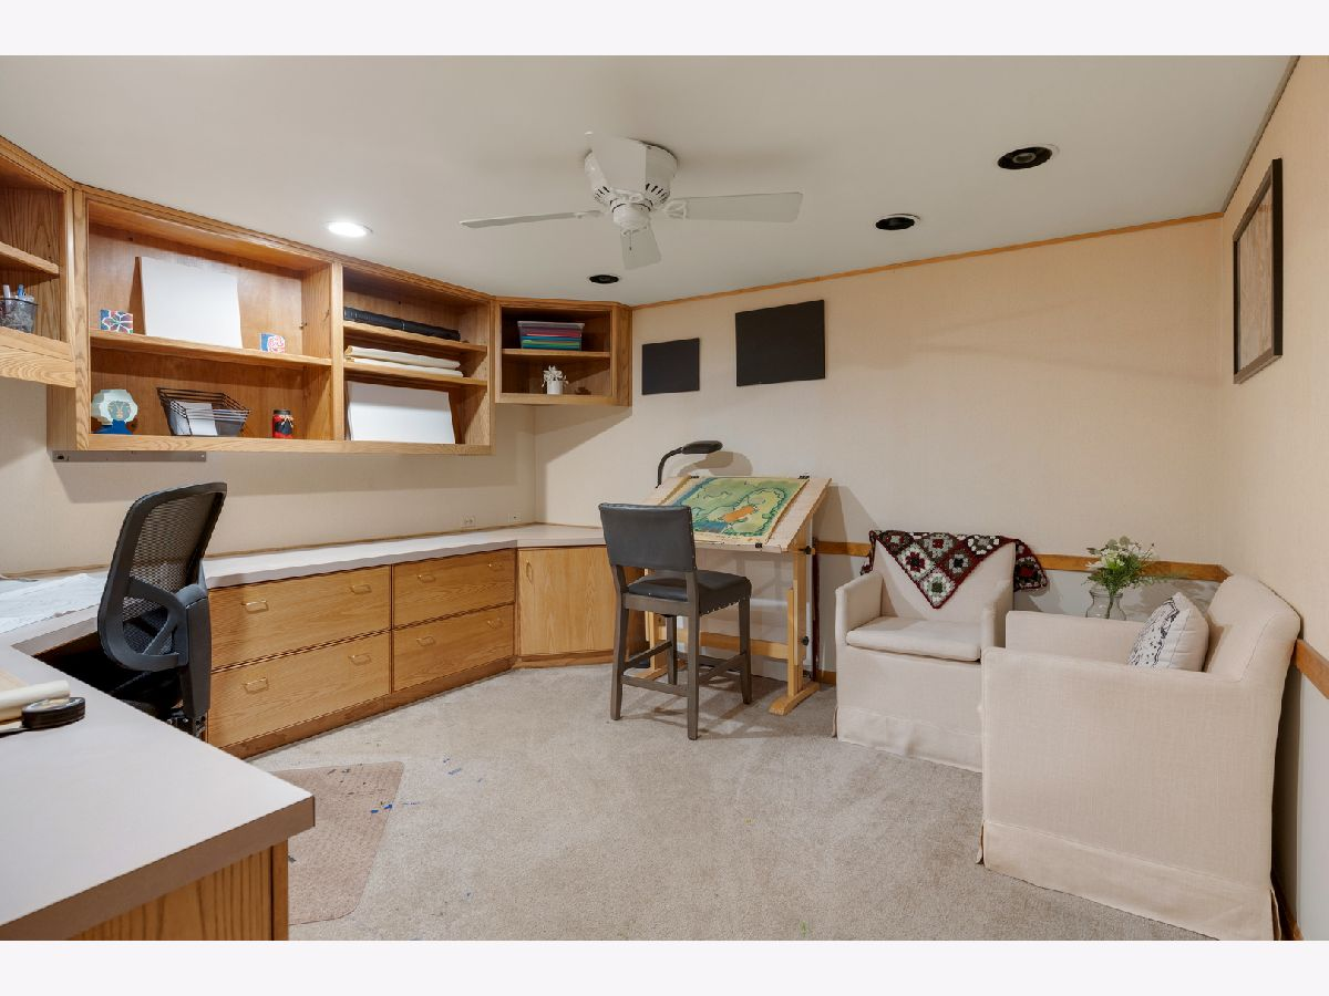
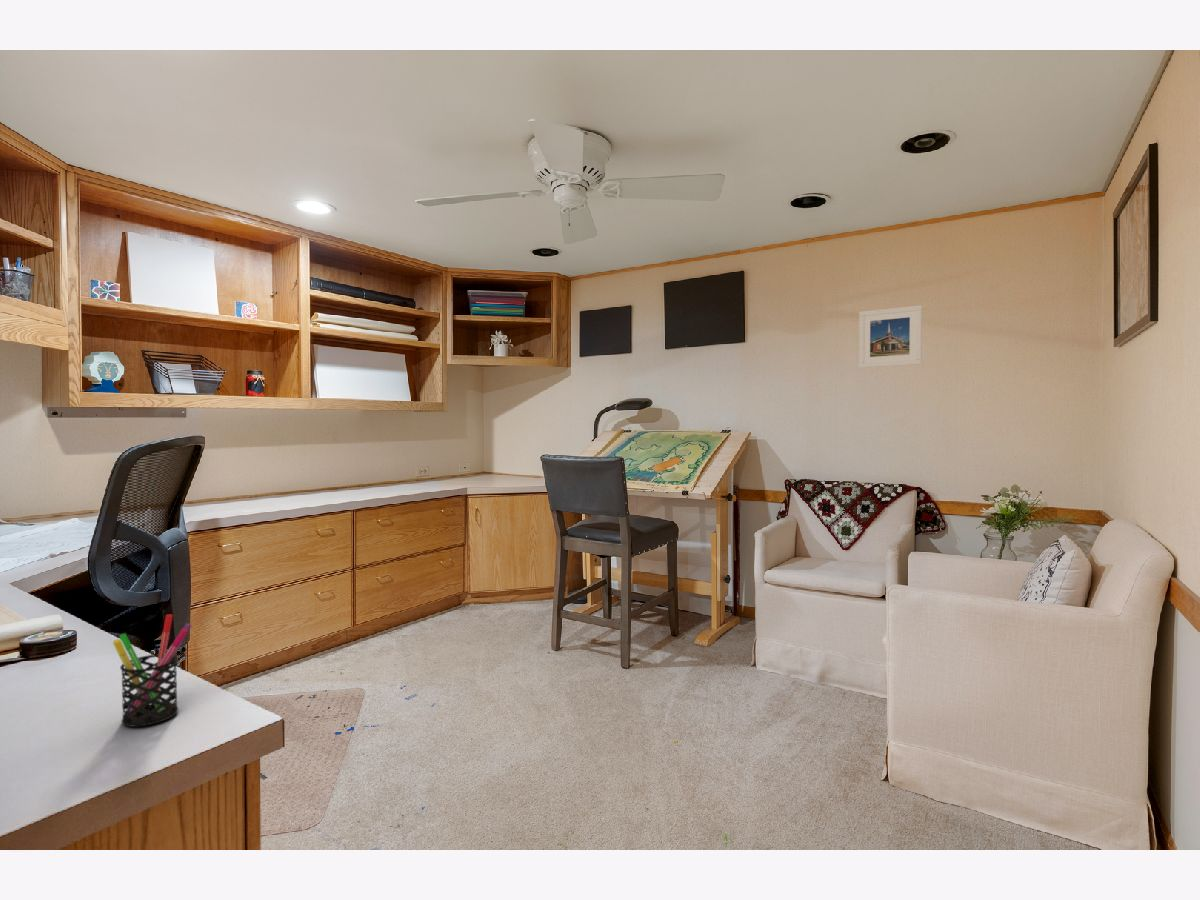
+ pen holder (147, 667)
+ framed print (889, 337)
